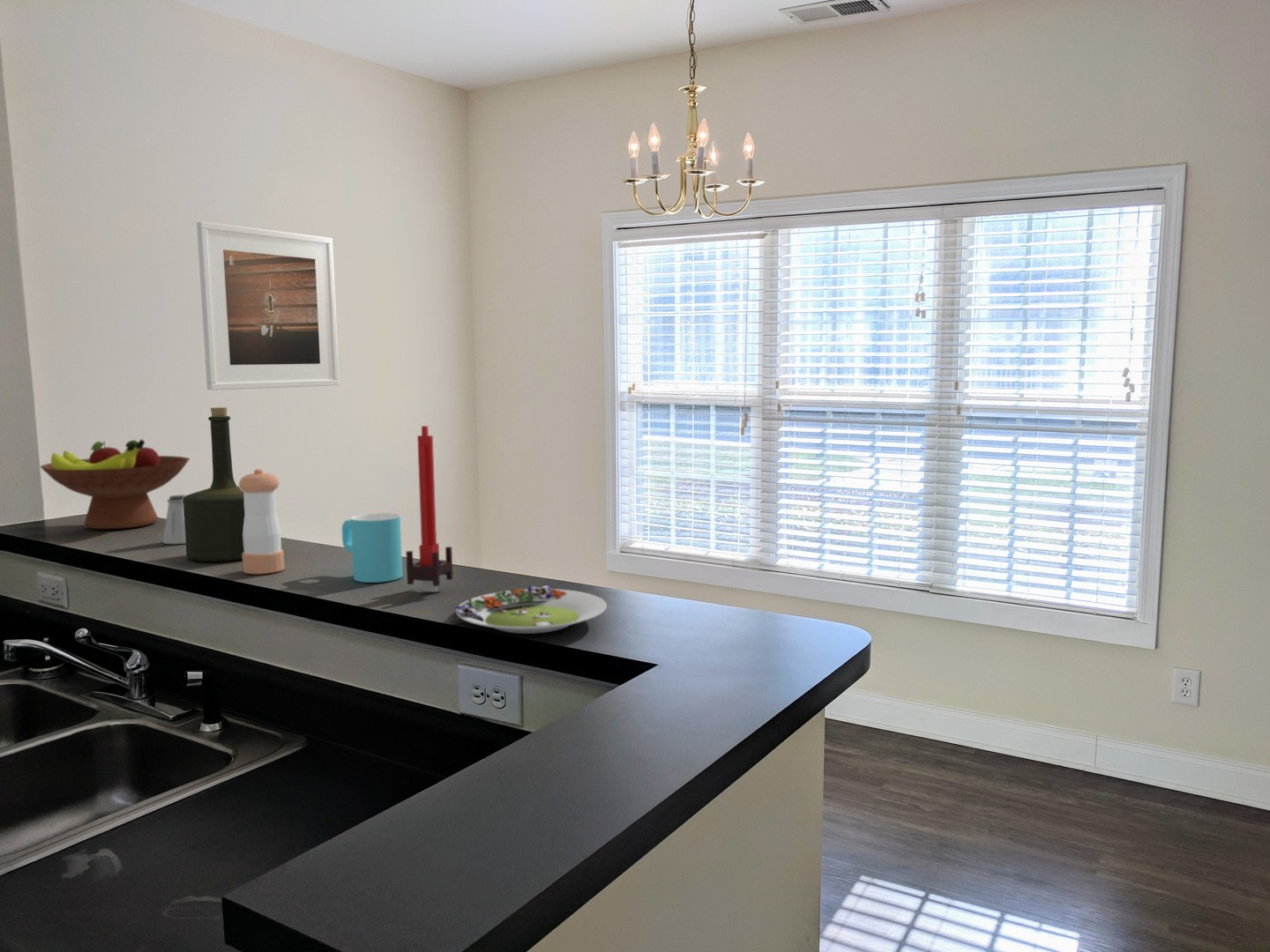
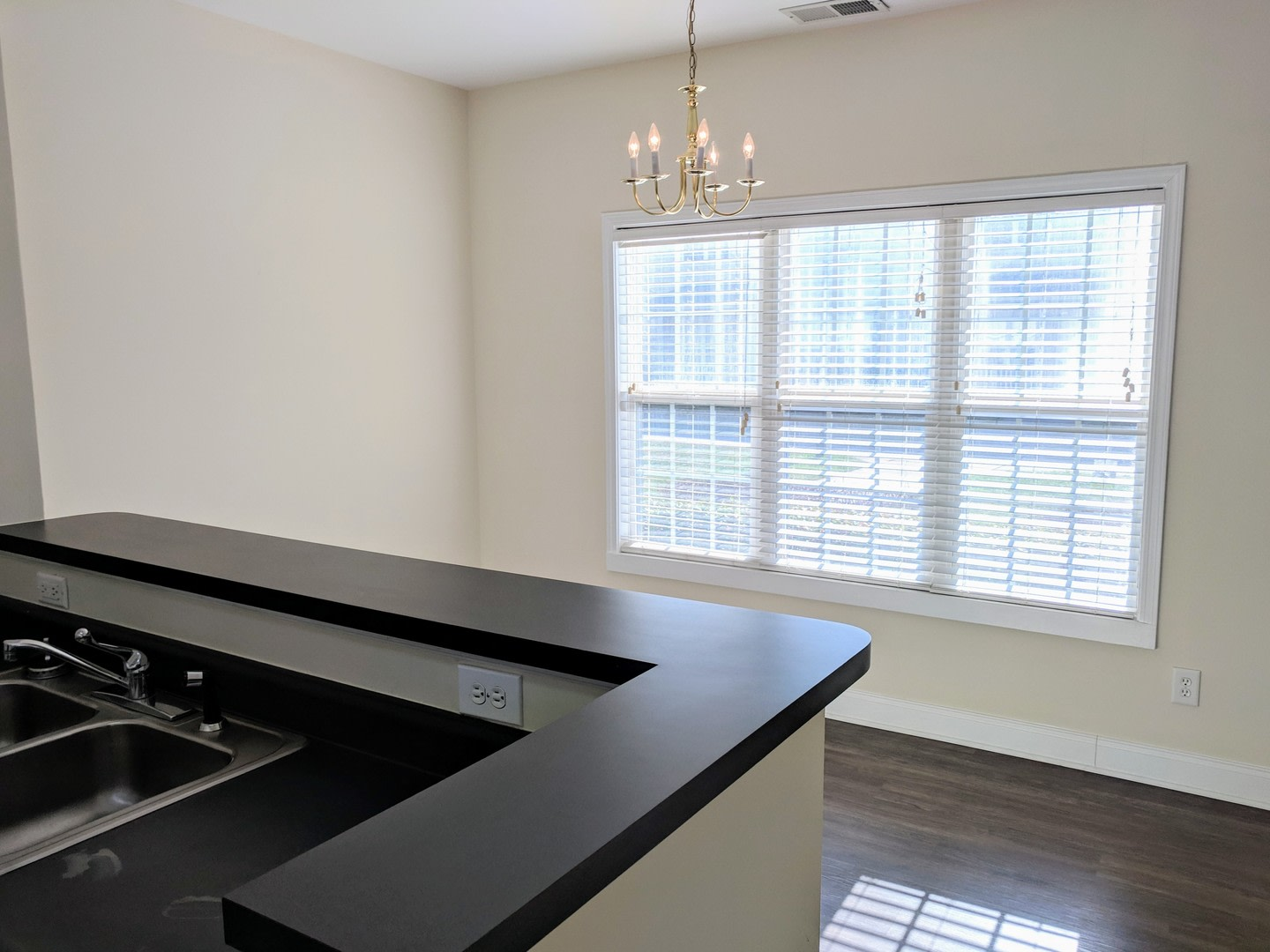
- candle (427, 509)
- wine bottle (223, 481)
- fruit bowl (118, 481)
- saltshaker (179, 518)
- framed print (273, 309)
- salad plate (532, 611)
- pepper shaker (261, 519)
- cup (373, 545)
